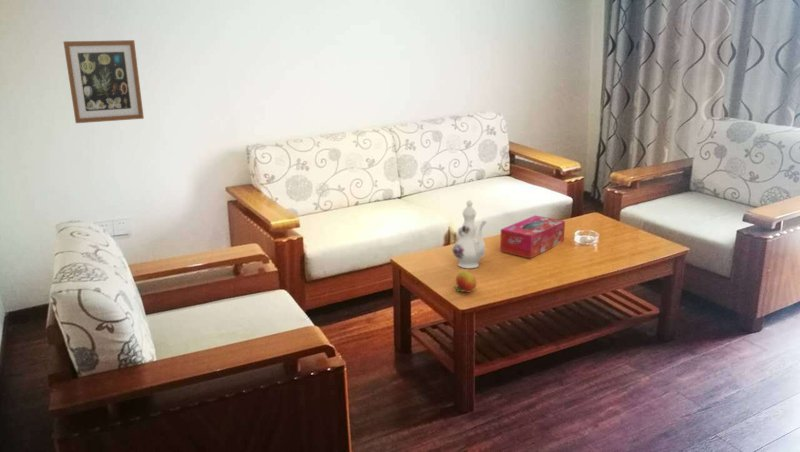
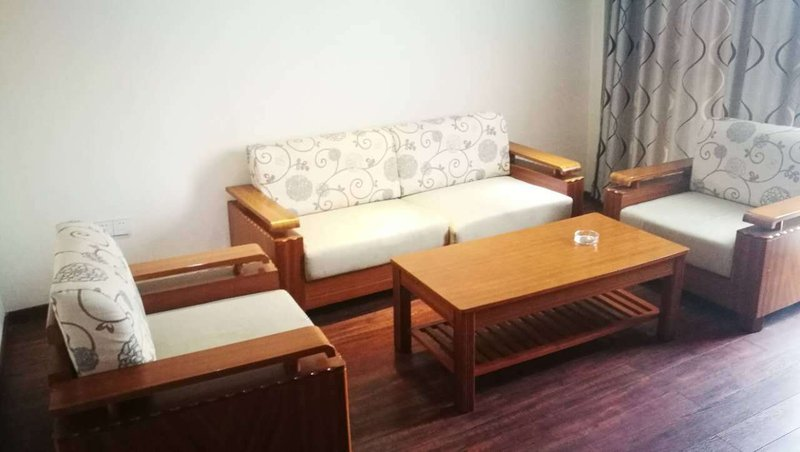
- wall art (105, 81)
- tissue box (533, 235)
- chinaware (472, 234)
- fruit (465, 282)
